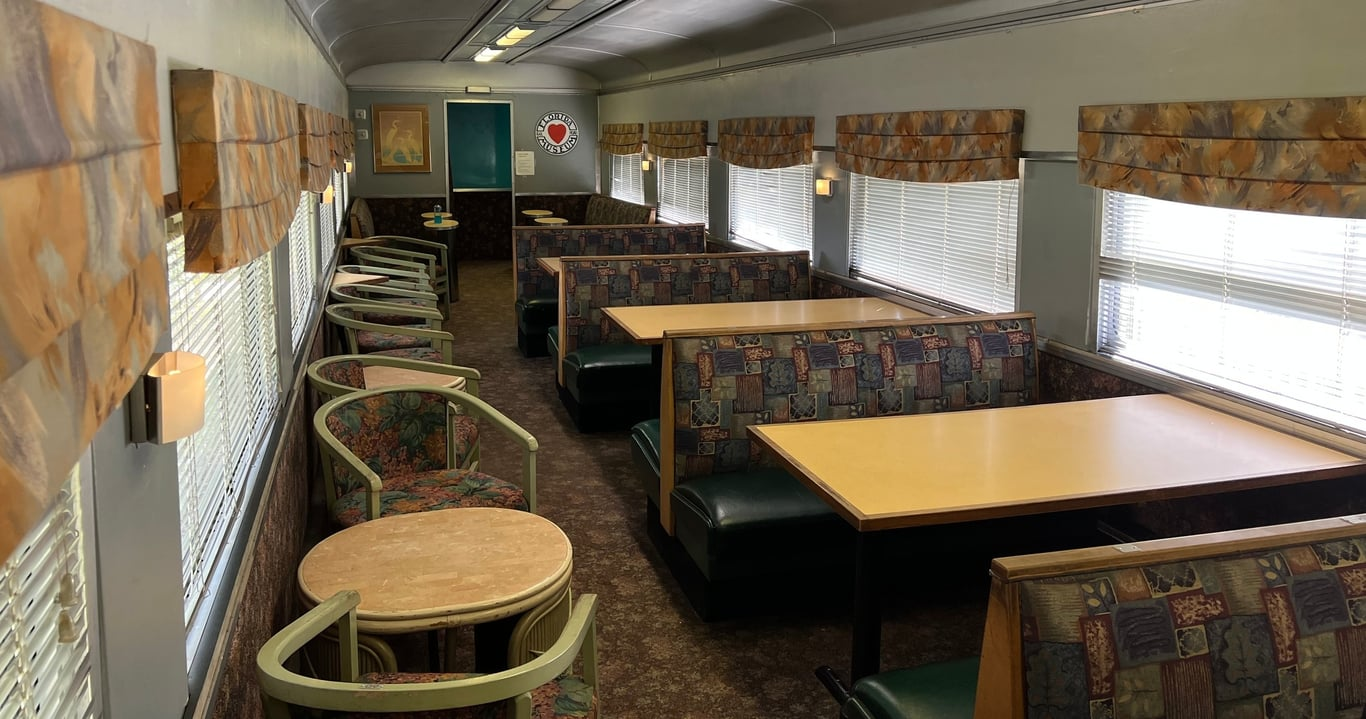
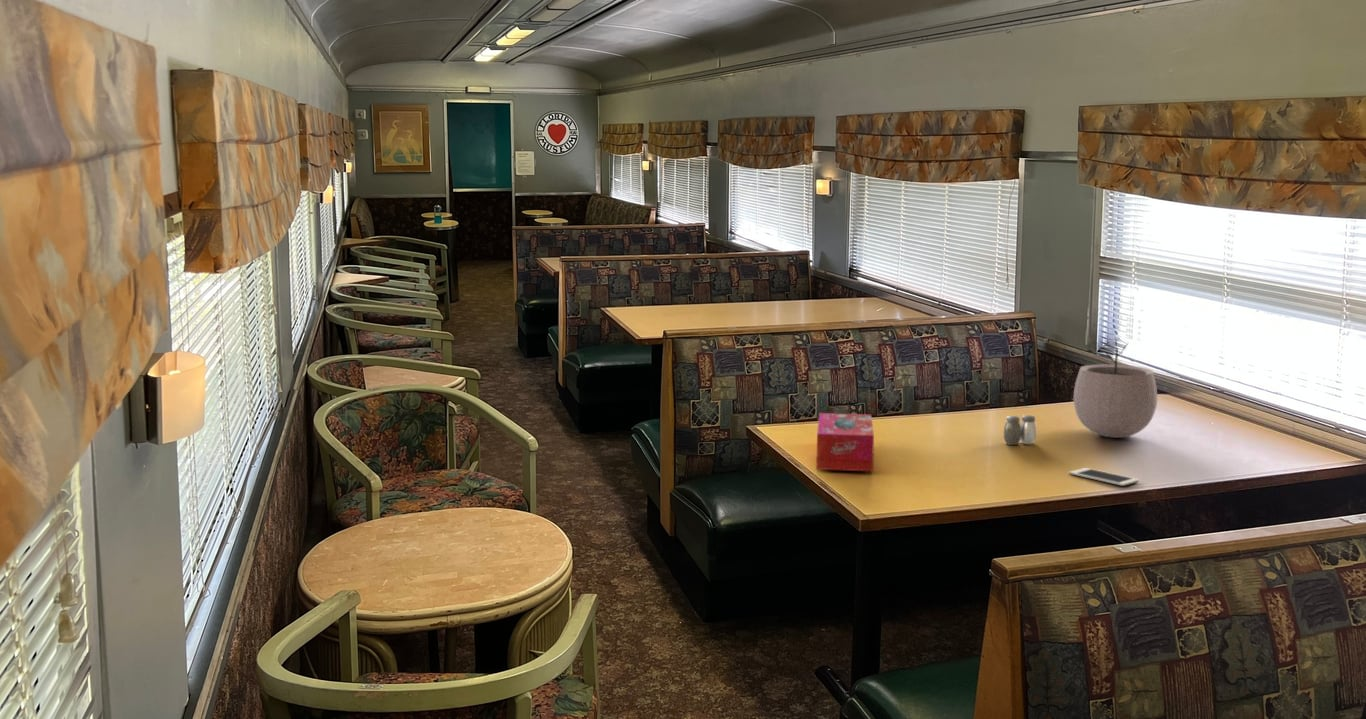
+ salt and pepper shaker (1020, 429)
+ plant pot (1115, 388)
+ tissue box (844, 440)
+ cell phone (1103, 476)
